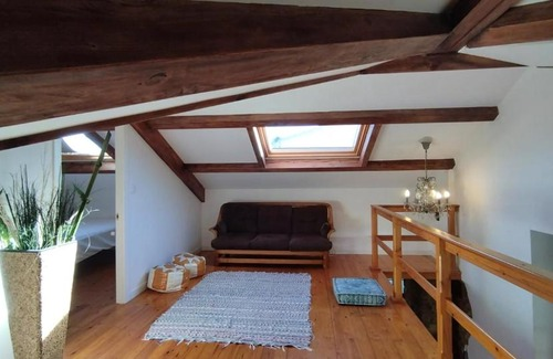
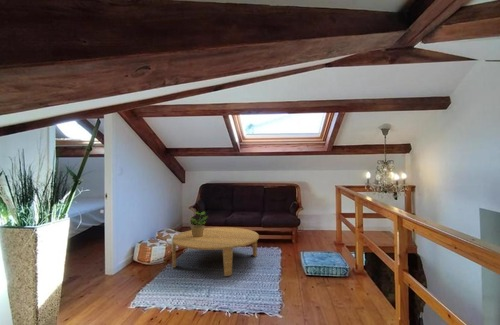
+ potted plant (198, 223)
+ coffee table (216, 248)
